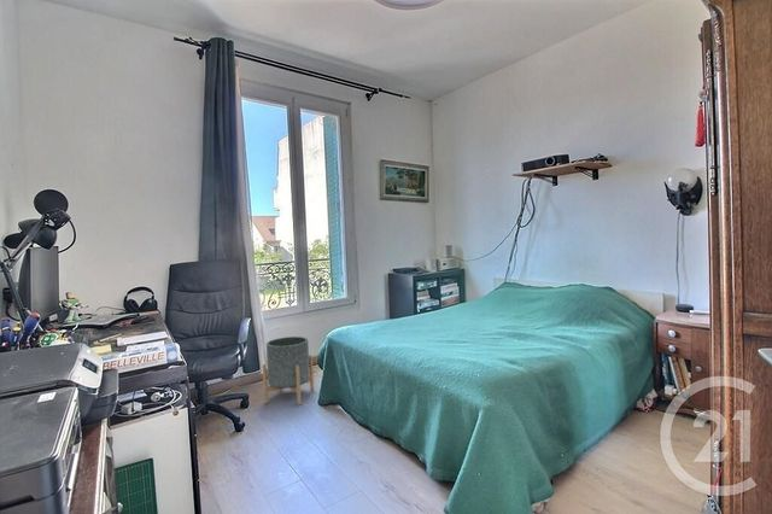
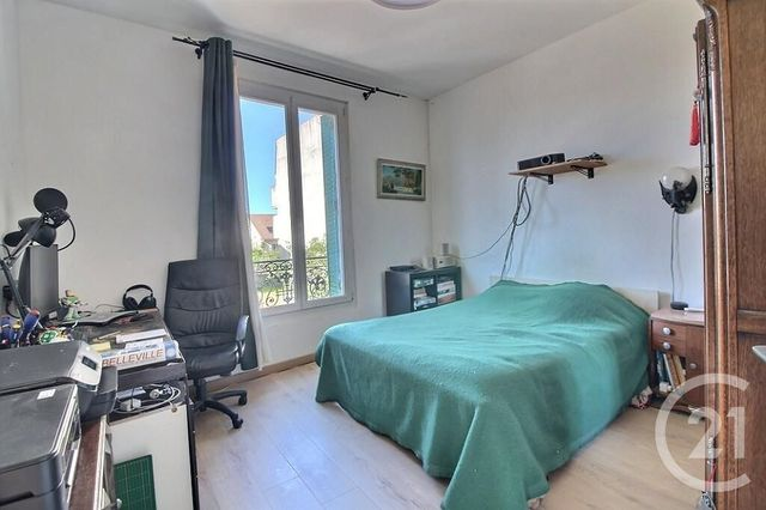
- planter (288, 368)
